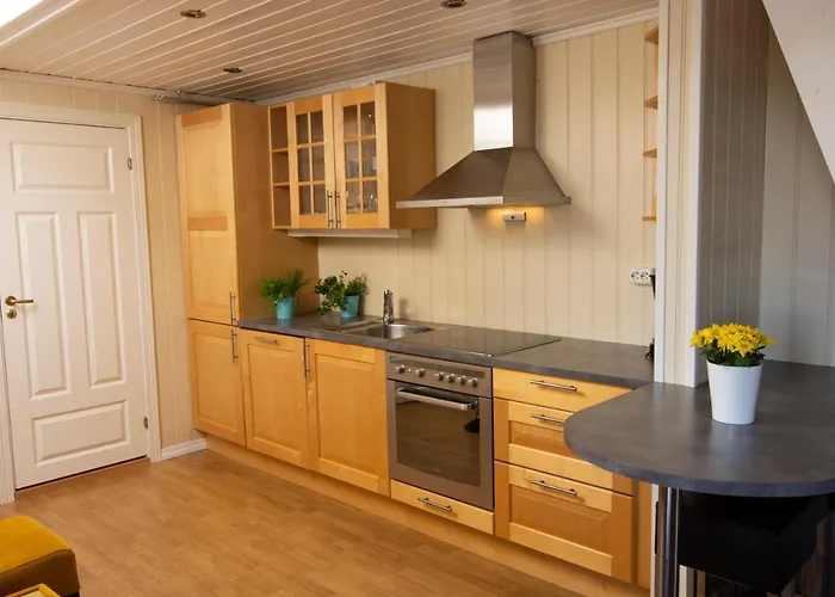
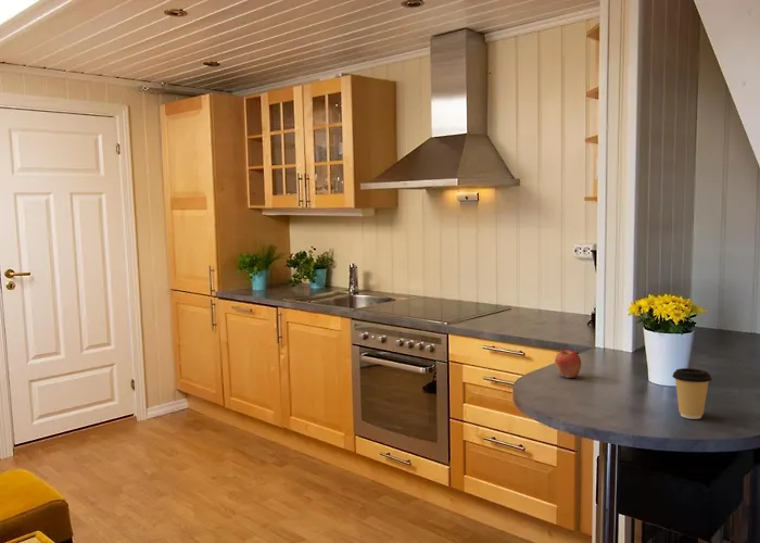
+ fruit (567, 362)
+ coffee cup (691, 392)
